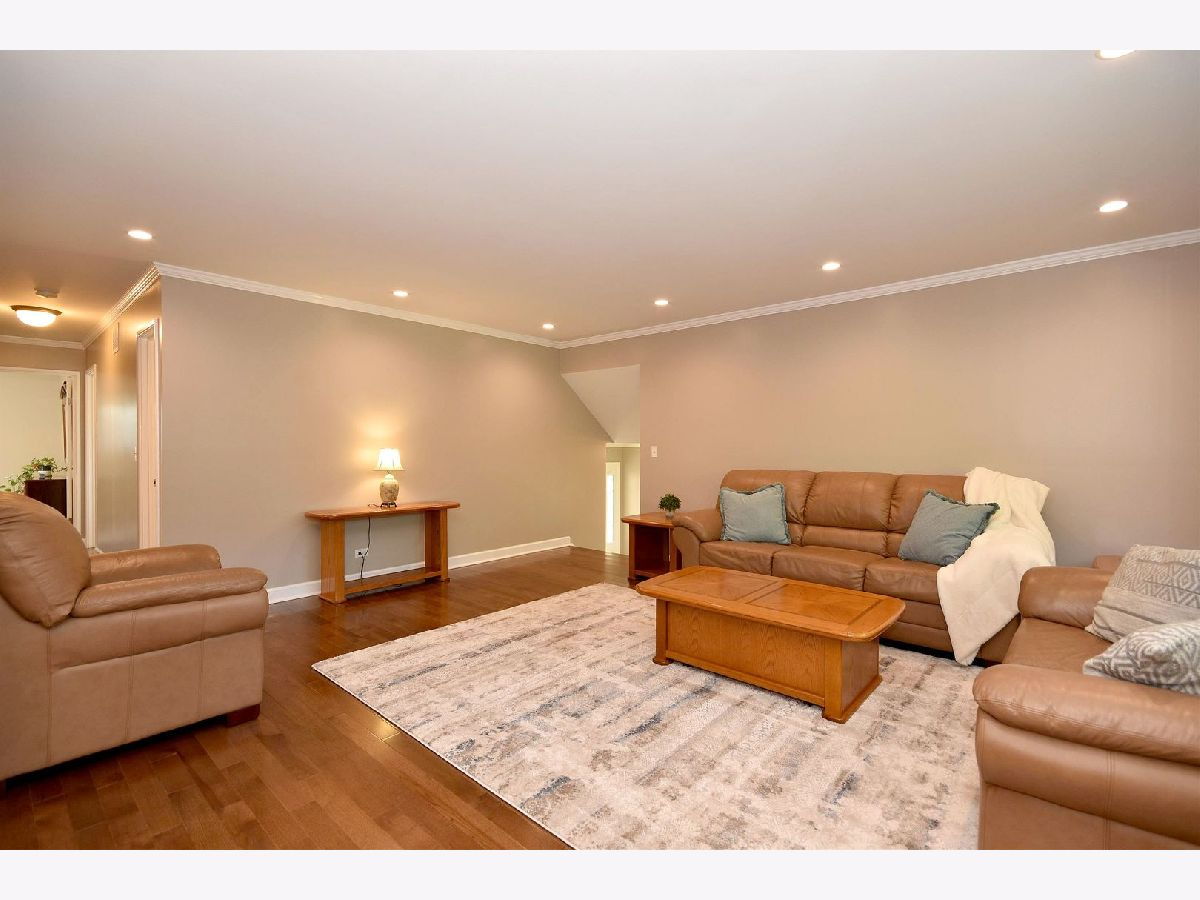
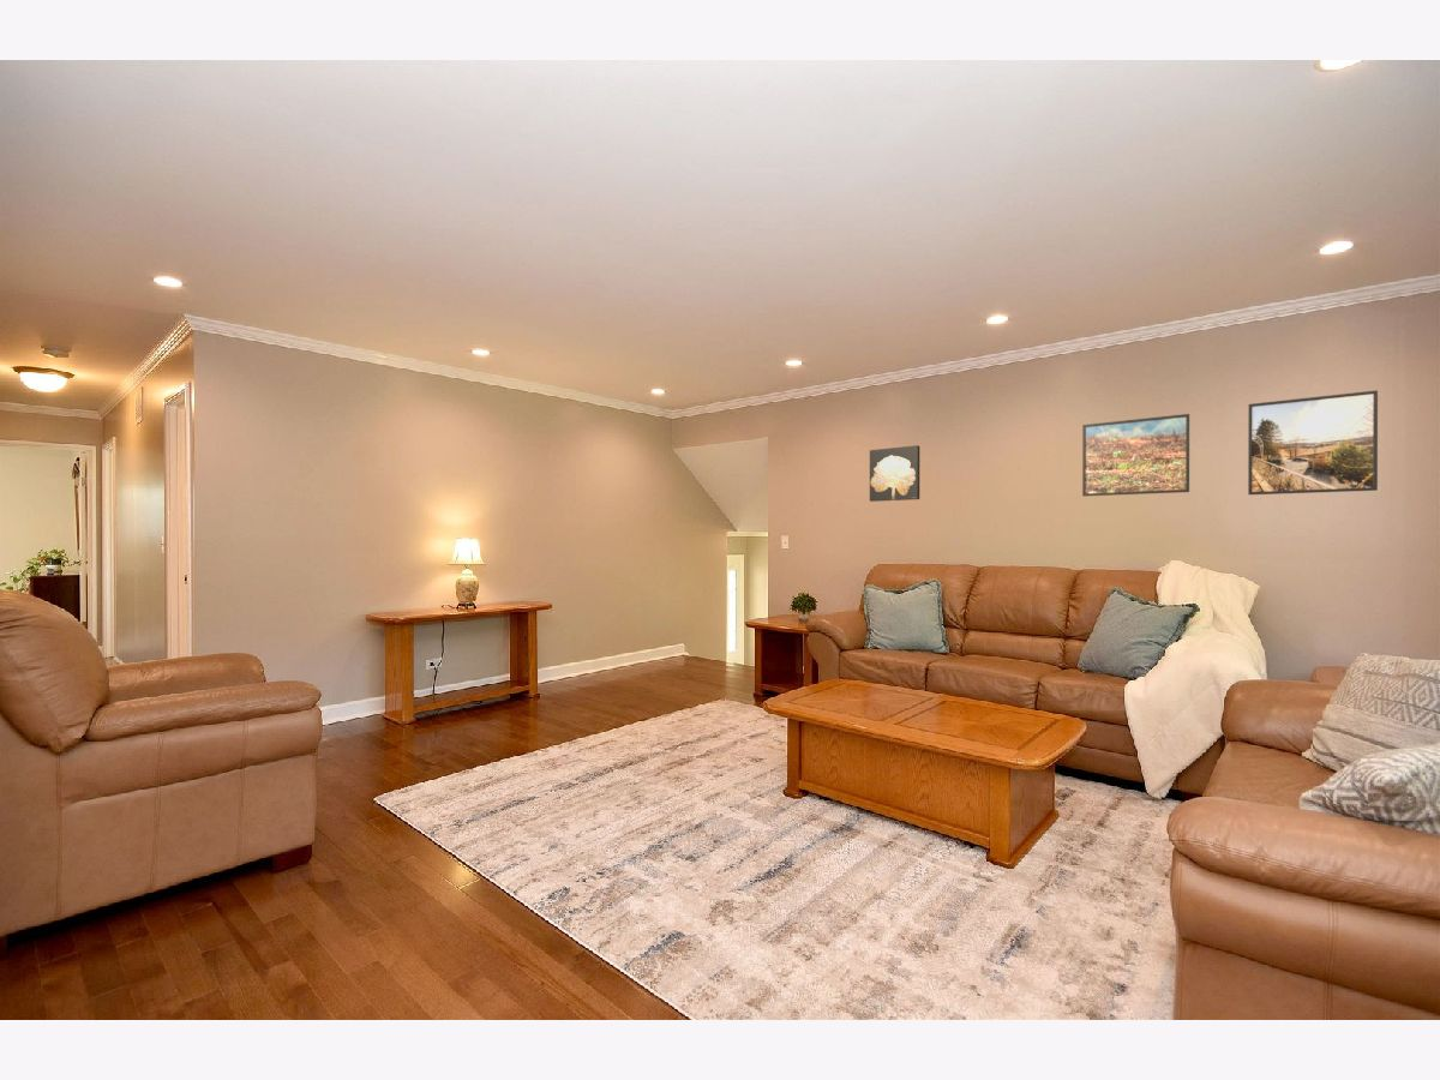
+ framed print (1309, 445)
+ wall art (894, 474)
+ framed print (1133, 456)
